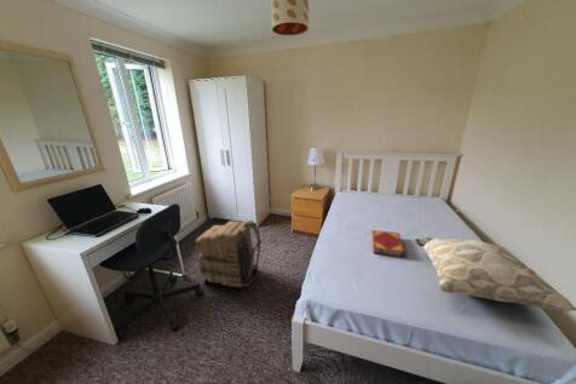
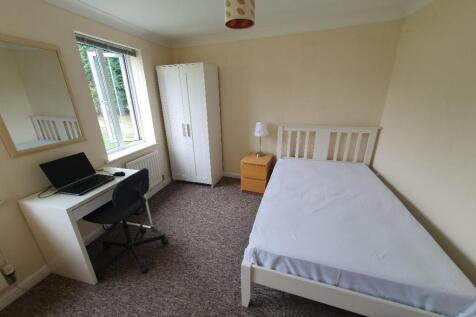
- decorative pillow (477, 265)
- hardback book (386, 242)
- backpack (230, 251)
